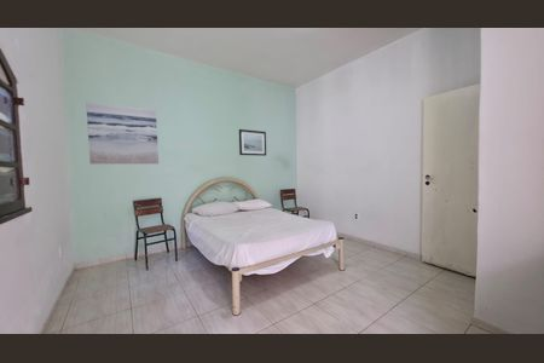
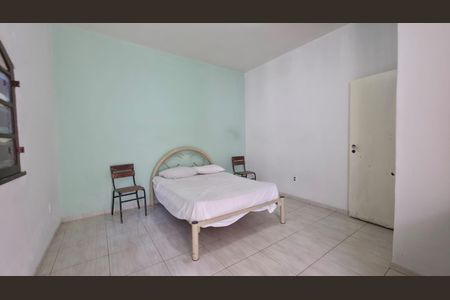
- wall art (125, 134)
- wall art (253, 143)
